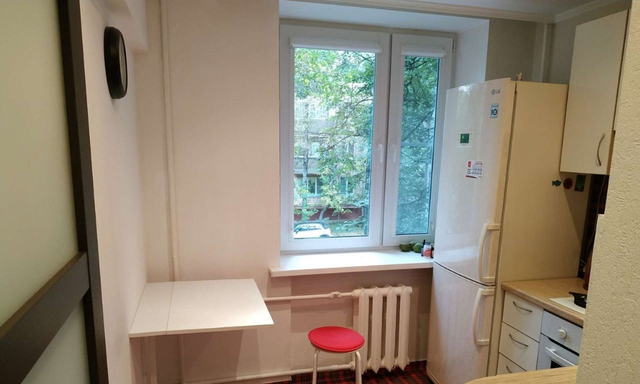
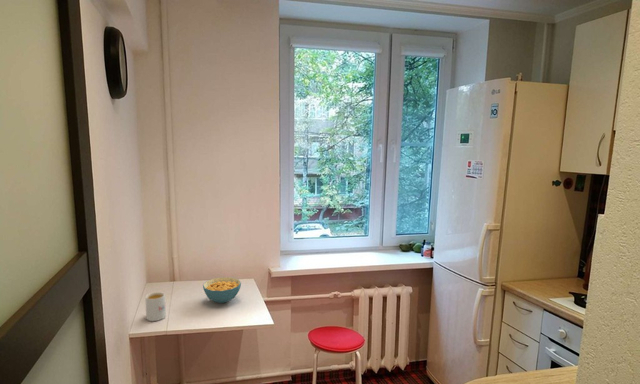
+ mug (156, 305)
+ cereal bowl (222, 292)
